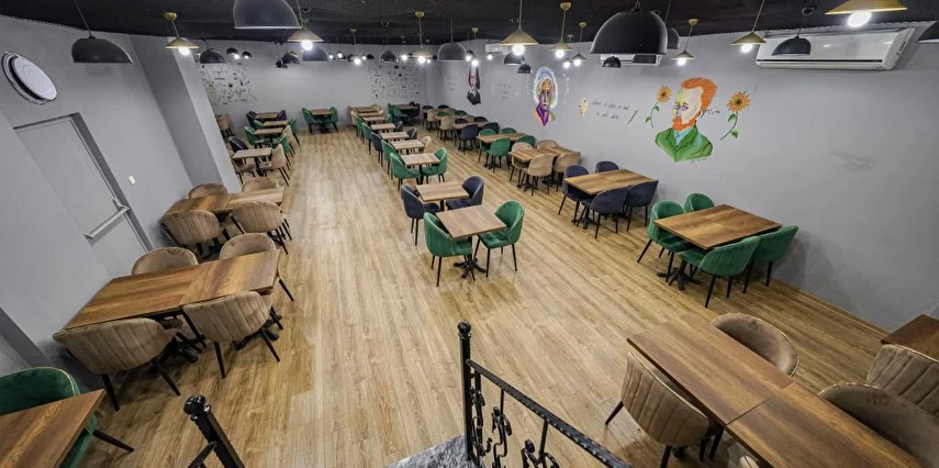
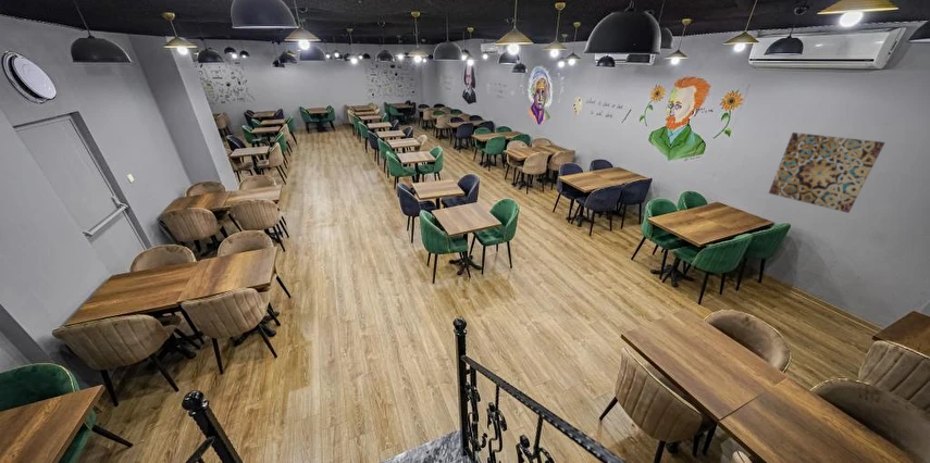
+ wall art (819, 171)
